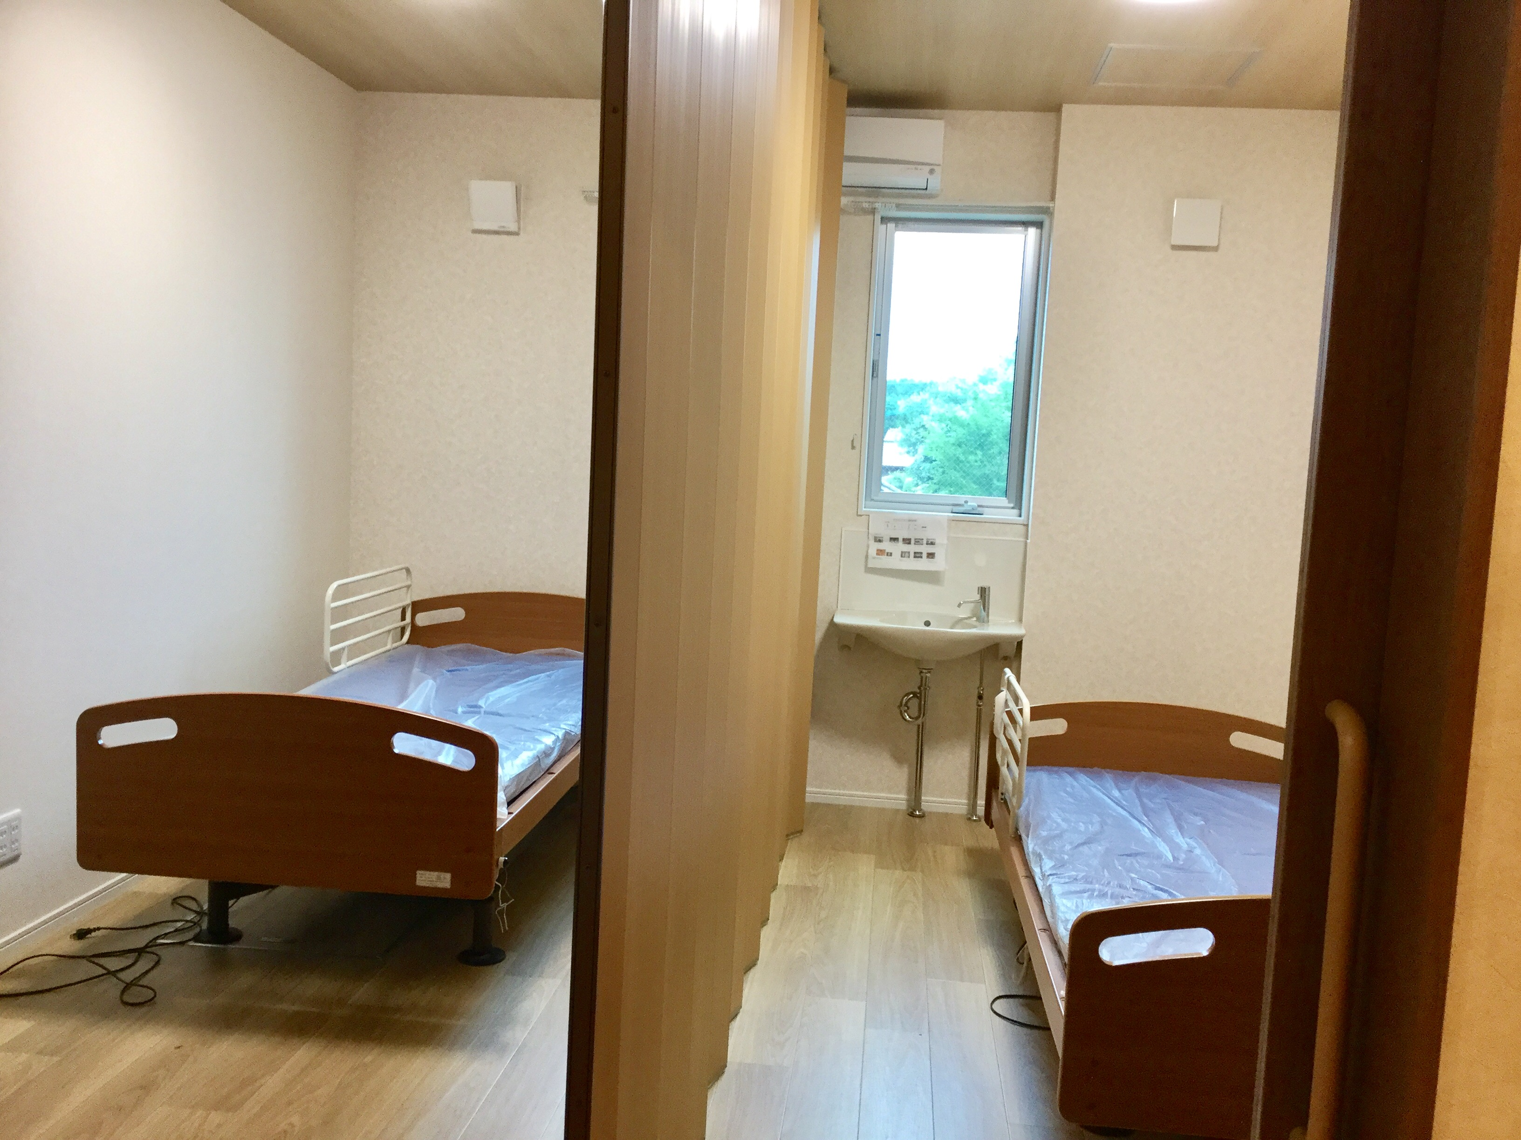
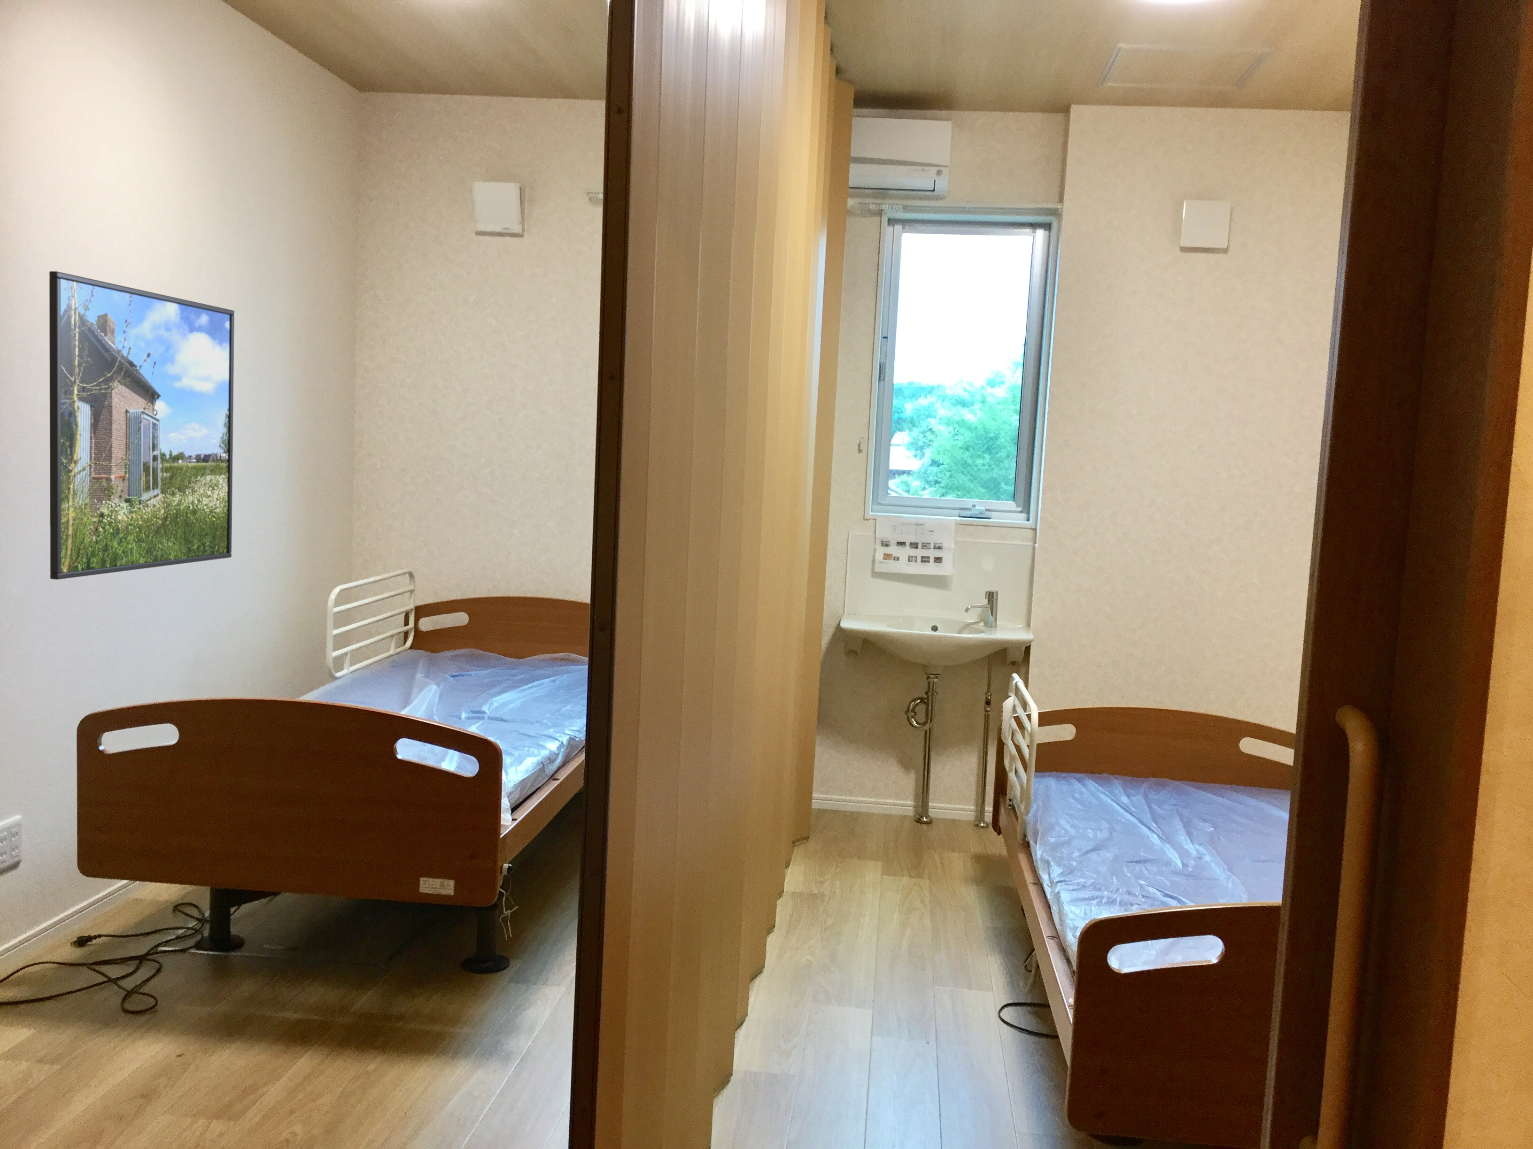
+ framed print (151, 431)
